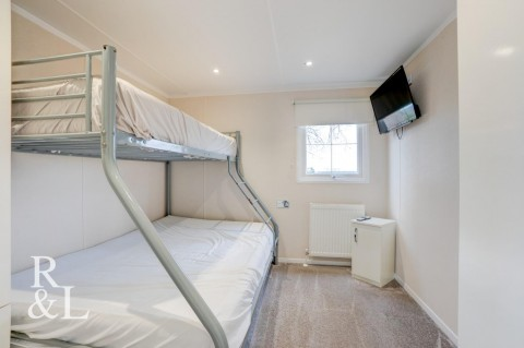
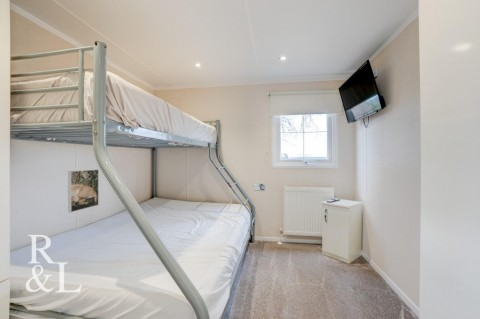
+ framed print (84, 189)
